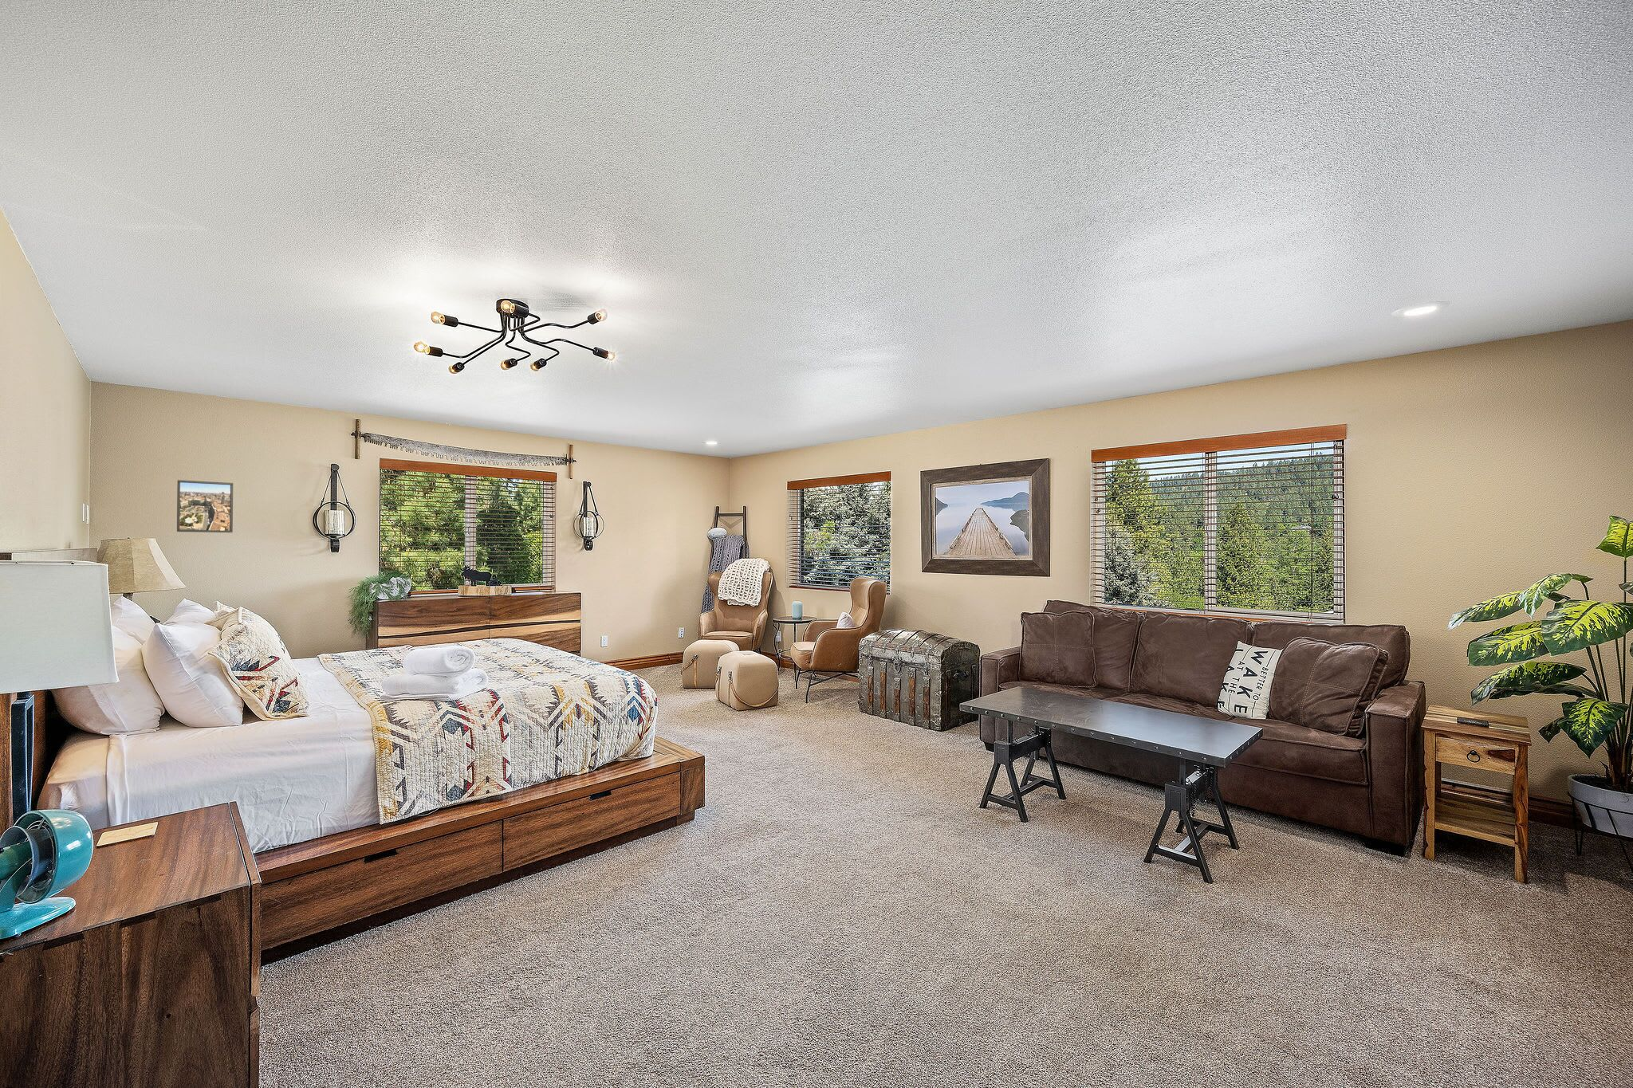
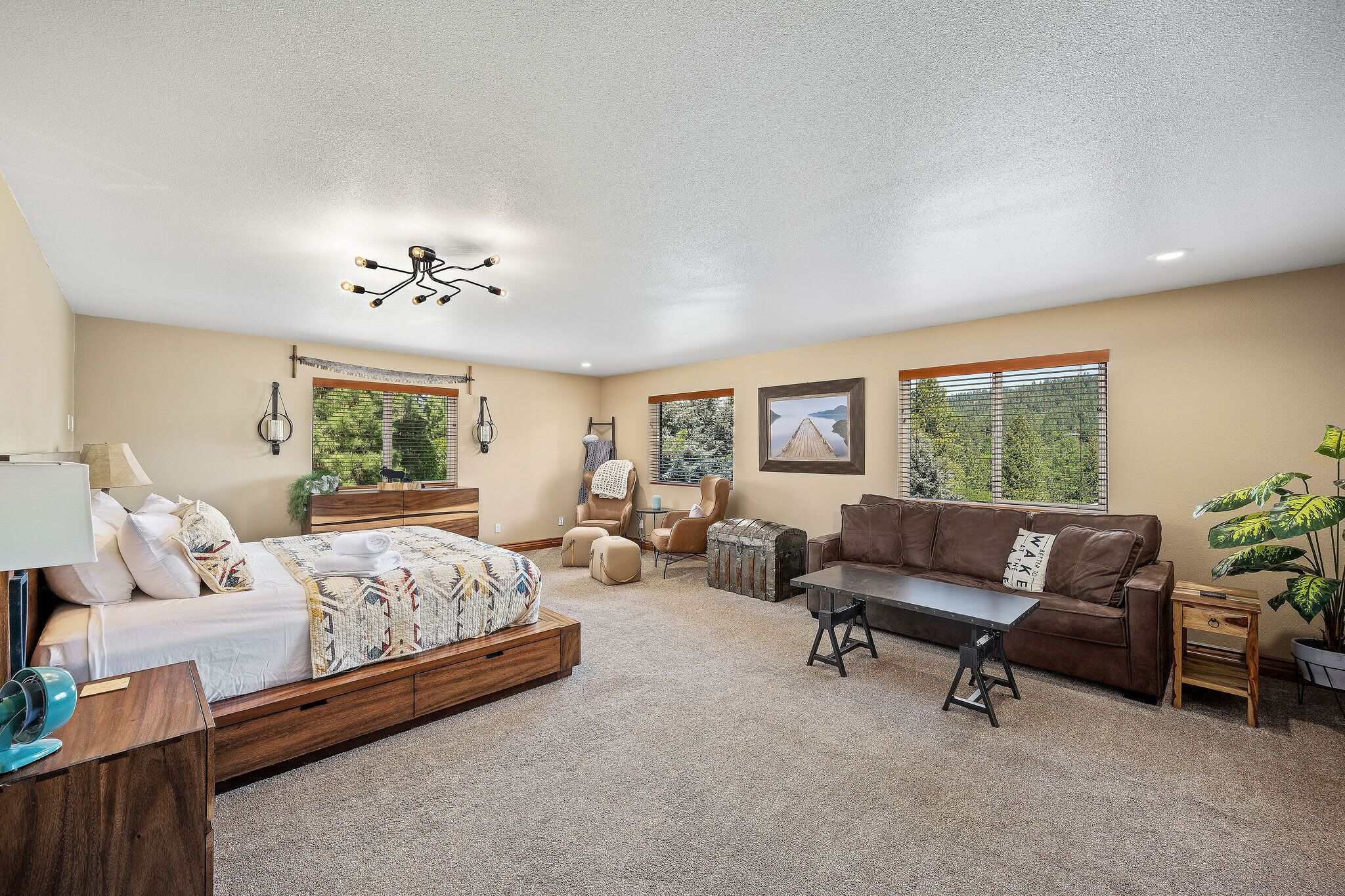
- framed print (205, 506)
